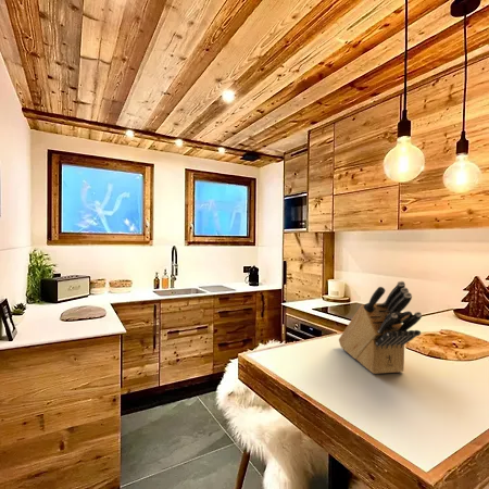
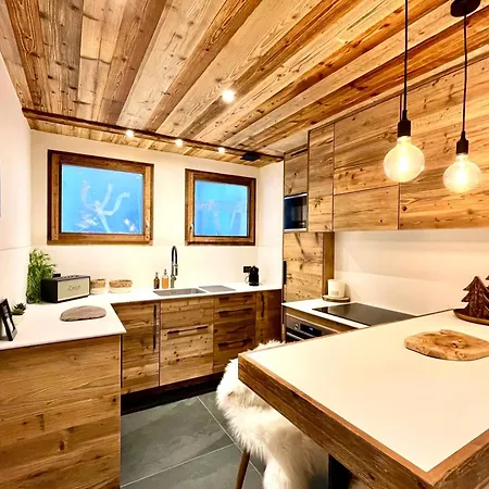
- knife block (375, 319)
